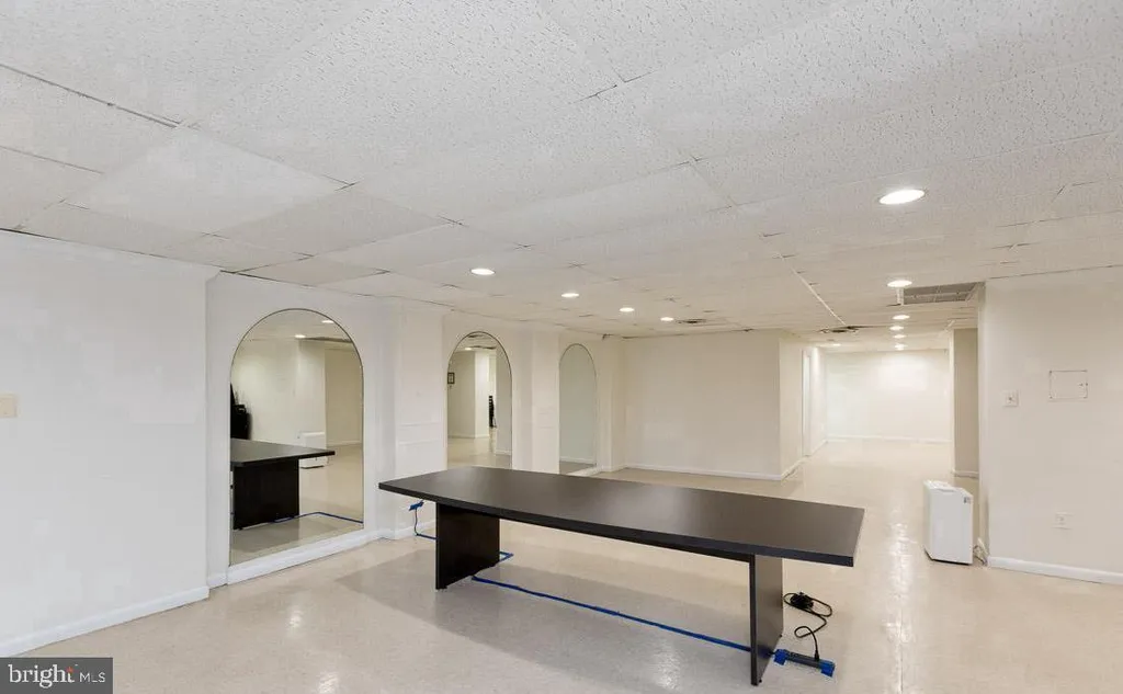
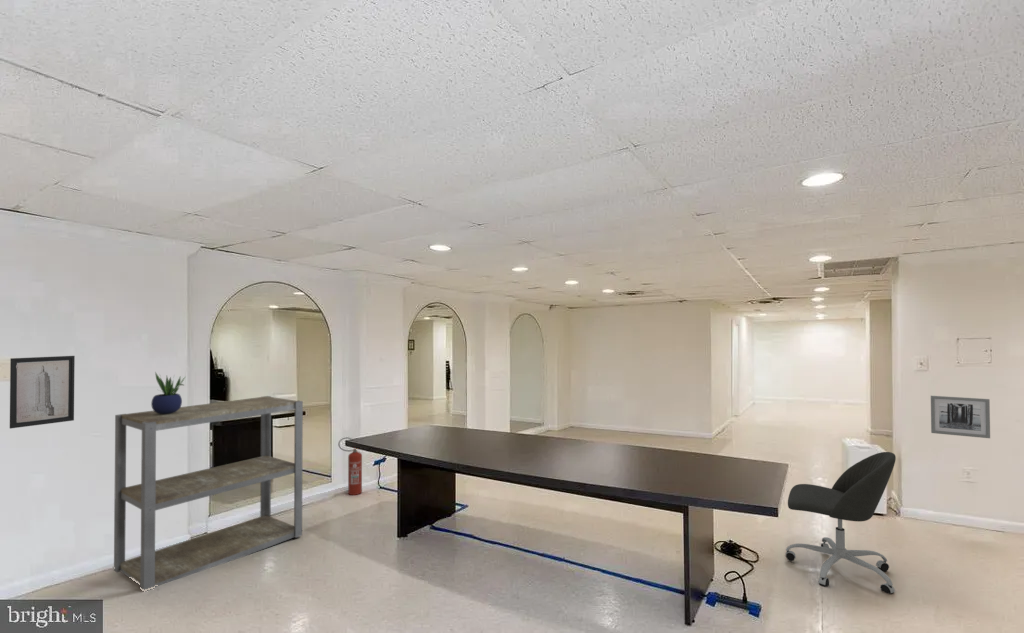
+ shelving unit (215, 479)
+ potted plant (168, 391)
+ office chair (837, 509)
+ fire extinguisher (351, 465)
+ wall art (959, 416)
+ wall art (43, 390)
